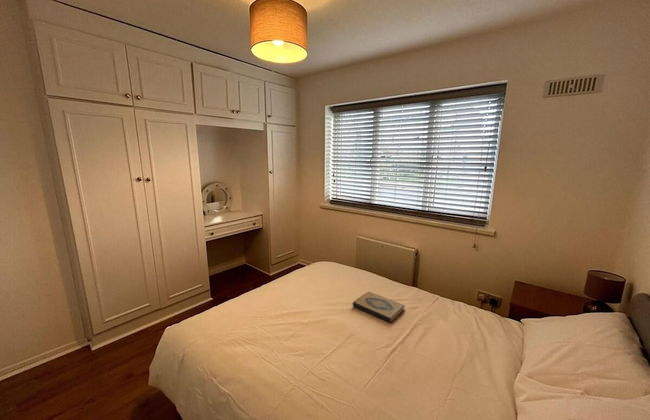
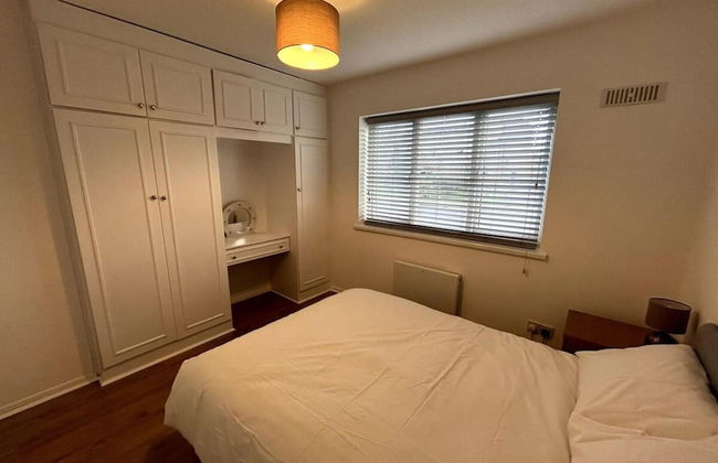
- hardback book (378, 306)
